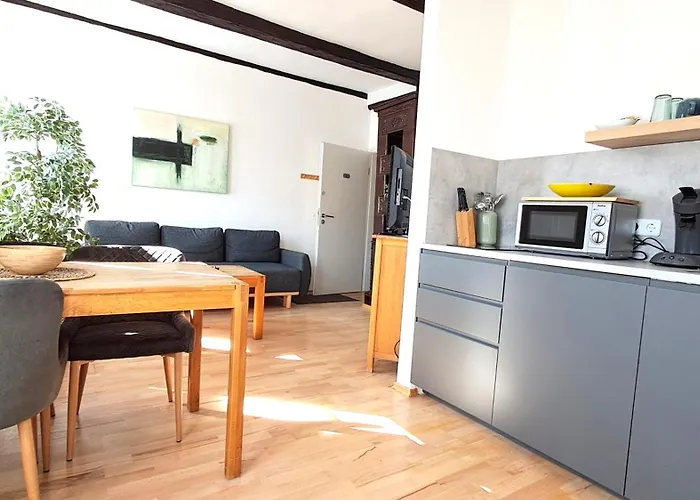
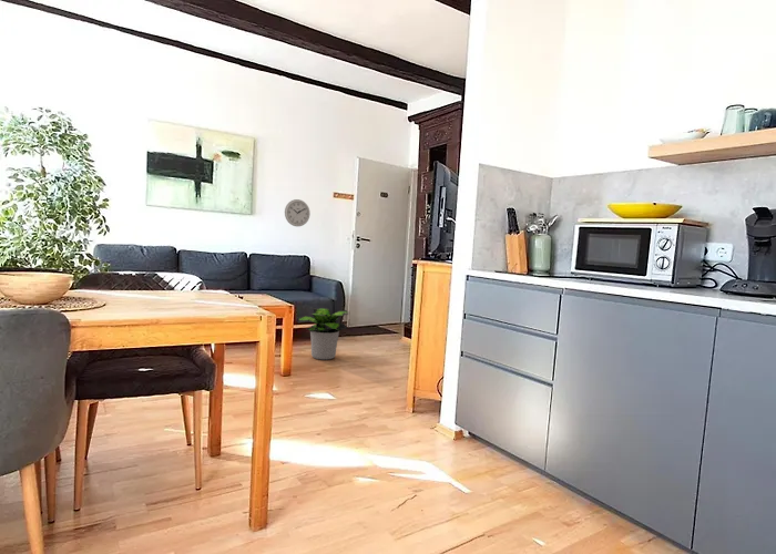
+ potted plant (323, 335)
+ wall clock (297, 213)
